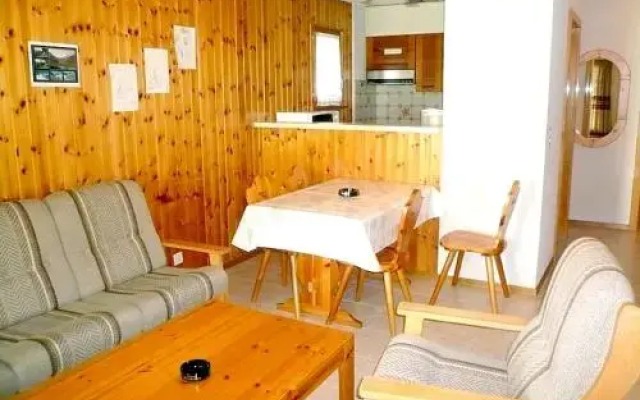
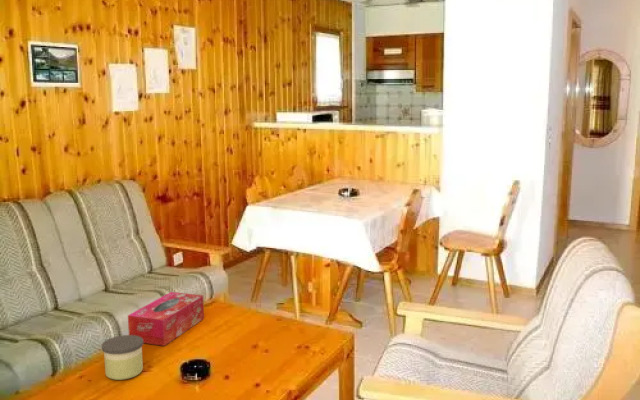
+ tissue box (167, 317)
+ candle (123, 357)
